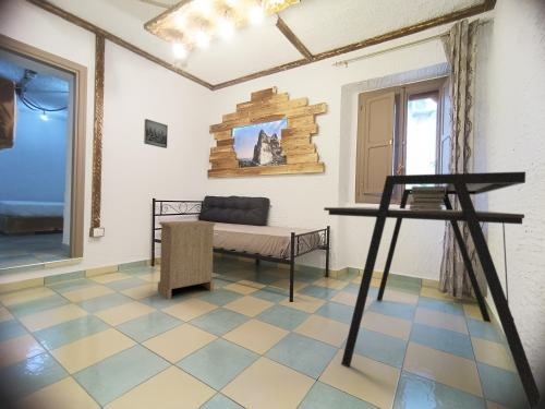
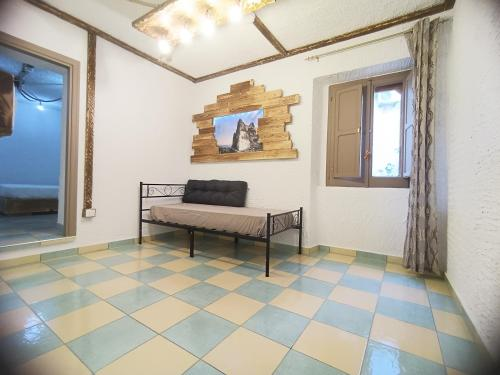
- cabinet (186, 256)
- desk (393, 252)
- wall art (156, 134)
- book stack (428, 199)
